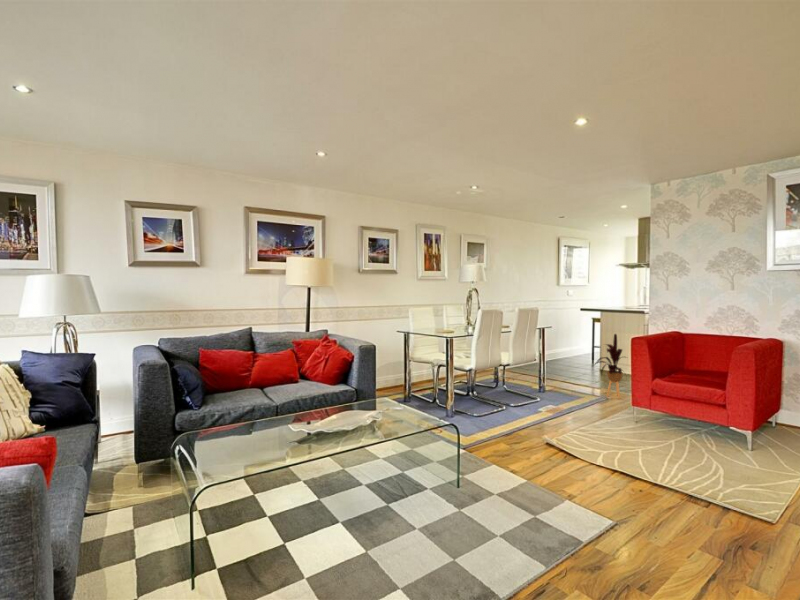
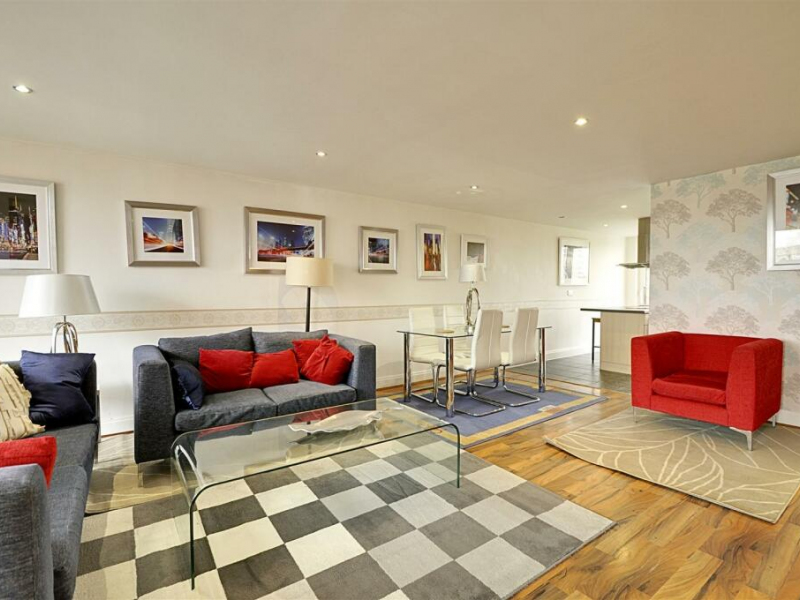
- house plant (610, 365)
